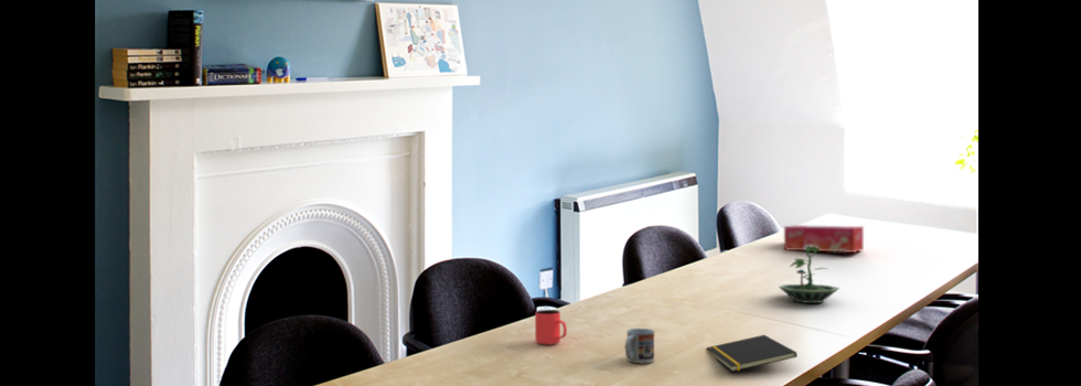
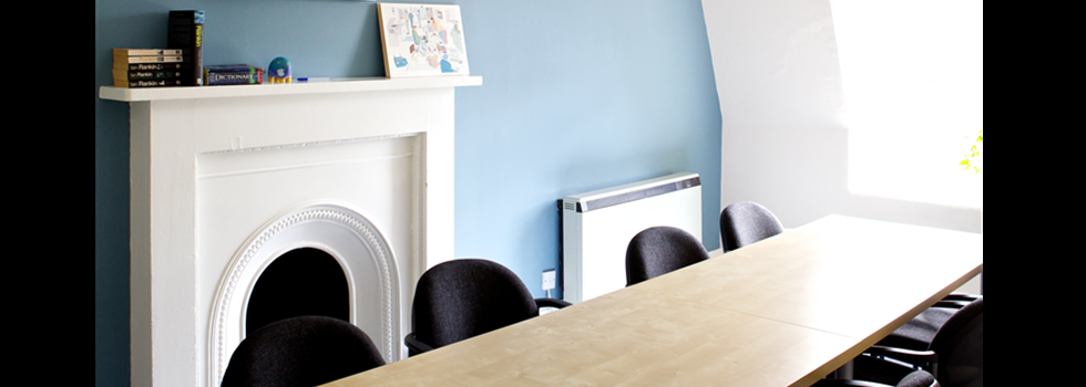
- cup (638, 346)
- notepad (749, 352)
- terrarium (809, 256)
- cup (552, 328)
- tissue box (823, 238)
